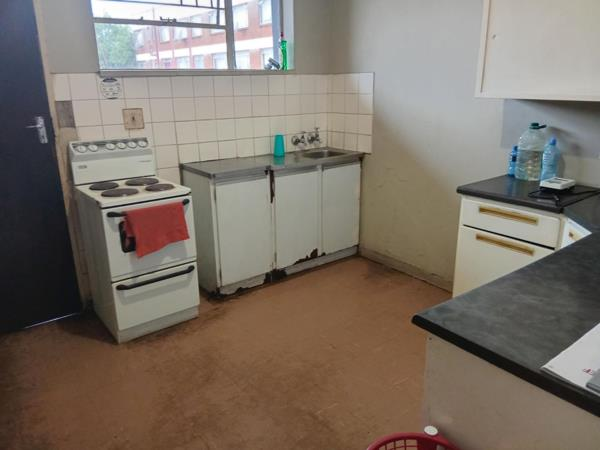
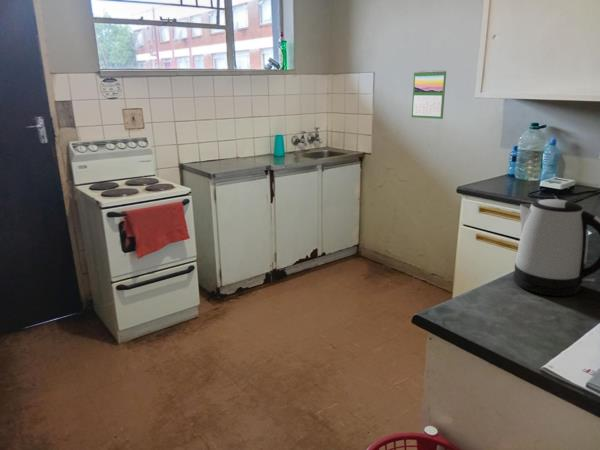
+ calendar (428, 94)
+ kettle (561, 245)
